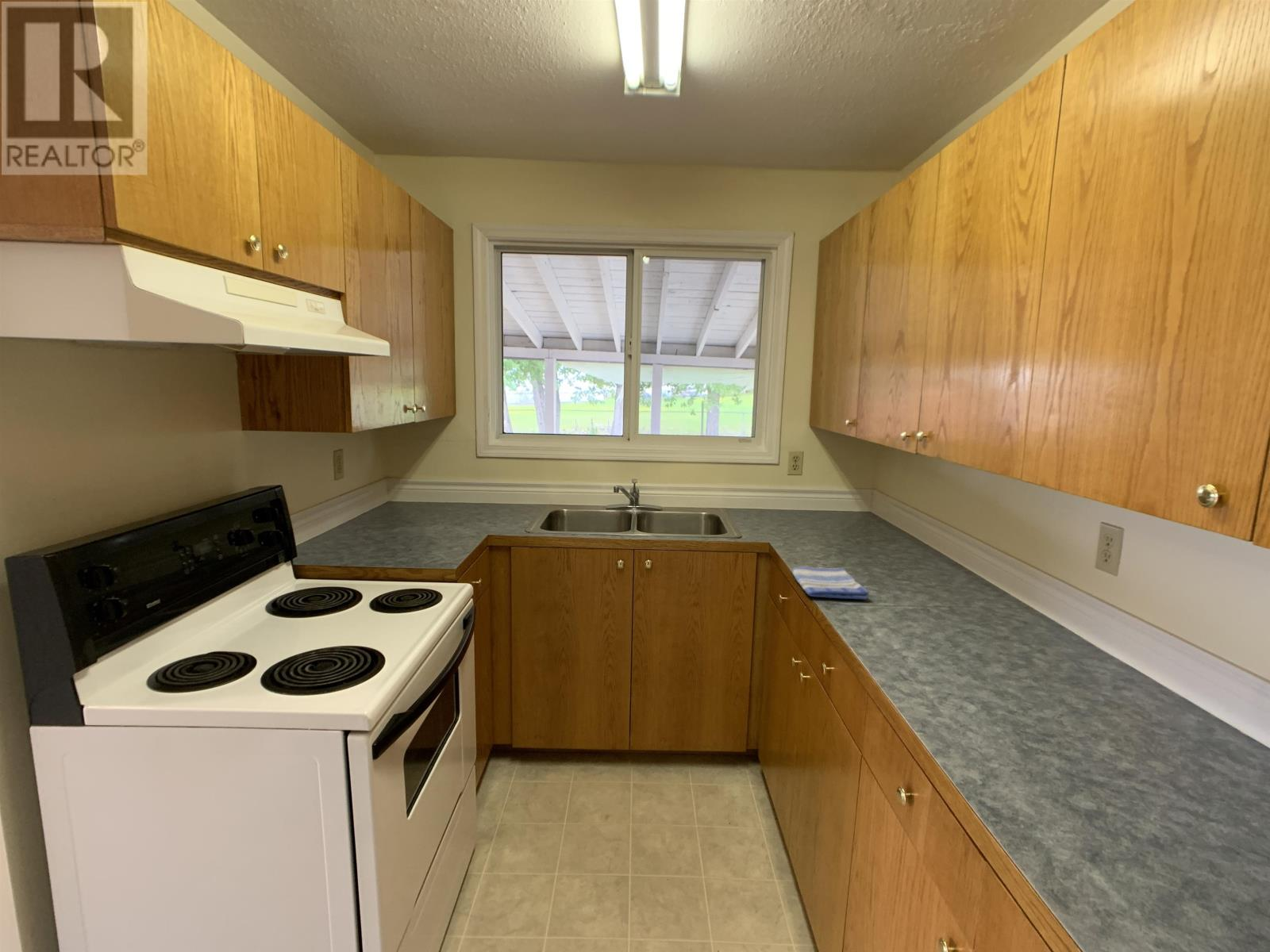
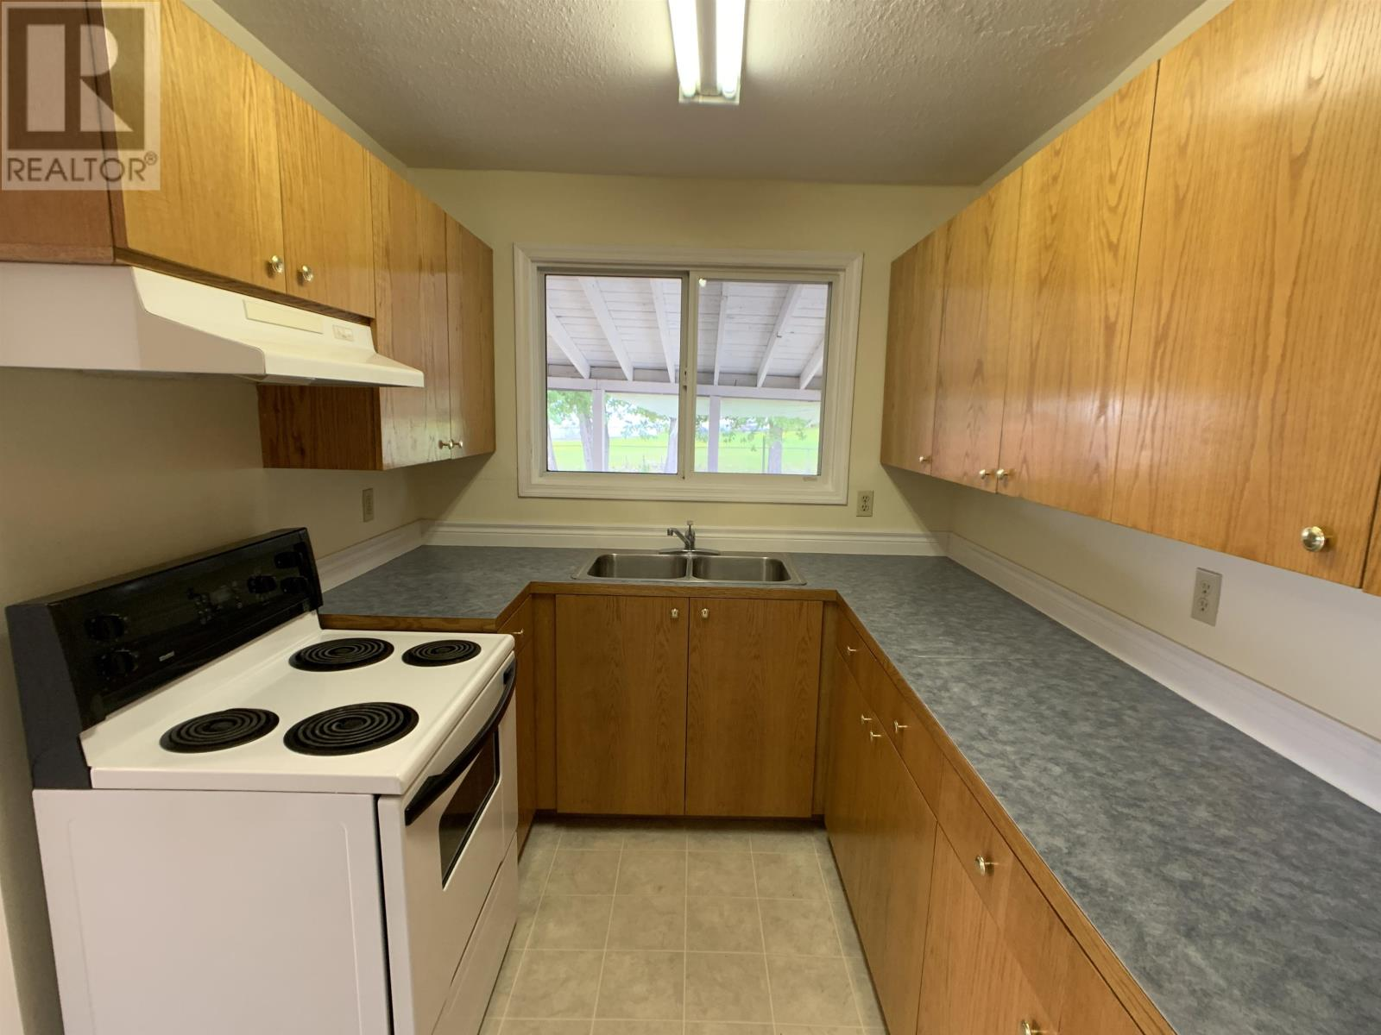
- dish towel (827, 582)
